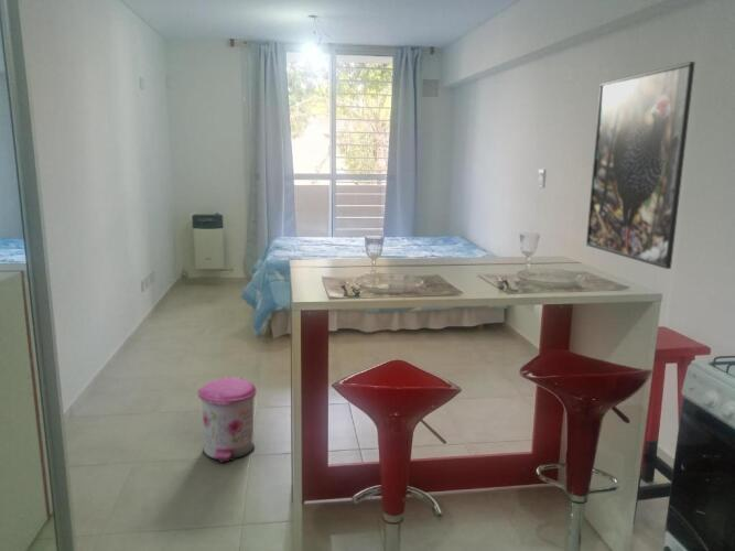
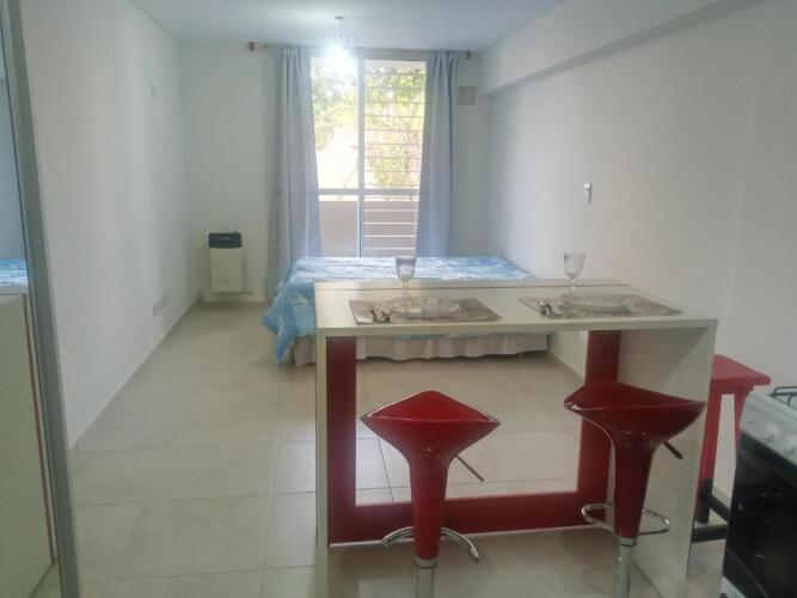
- trash can (228, 415)
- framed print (631, 168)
